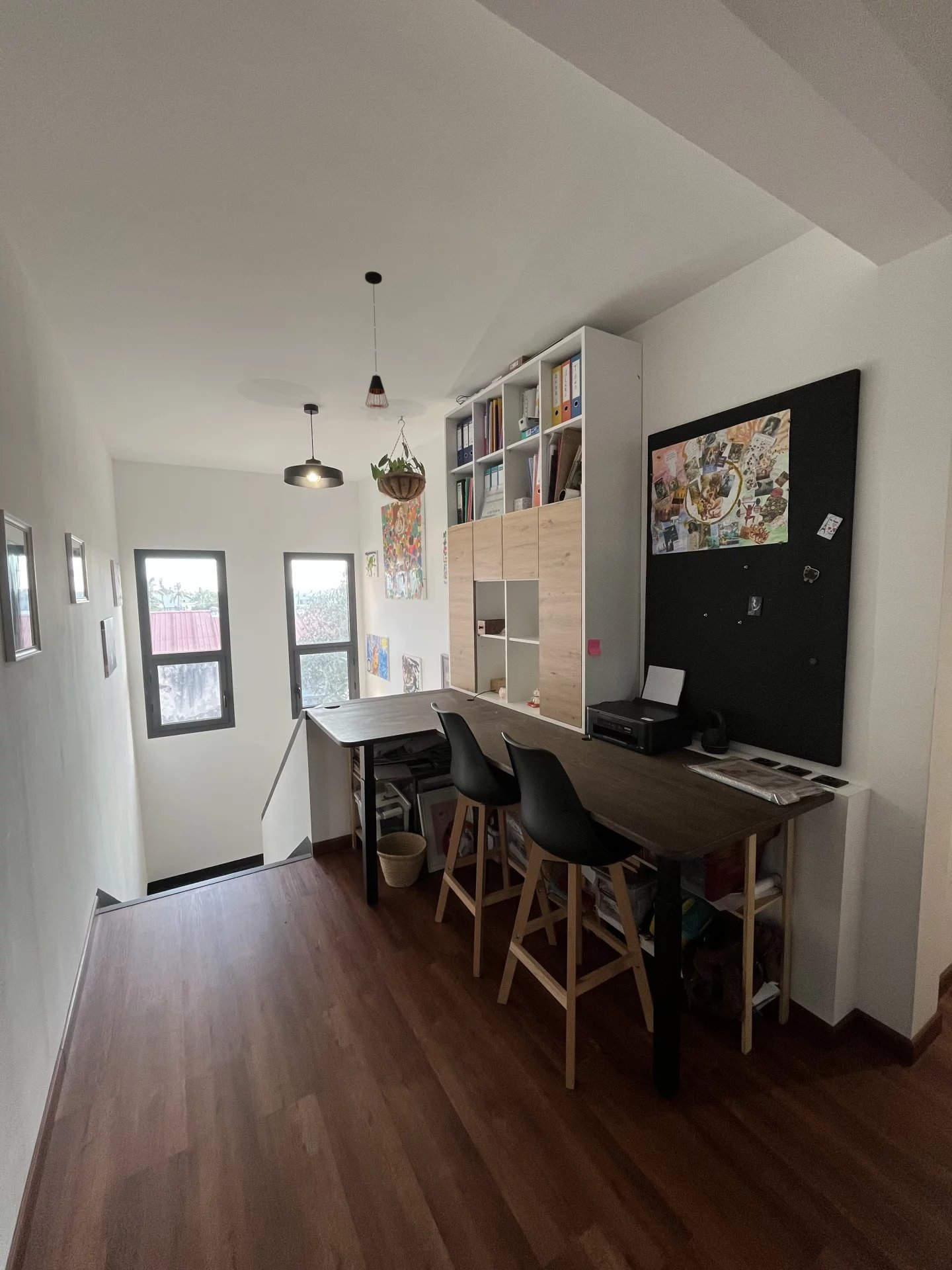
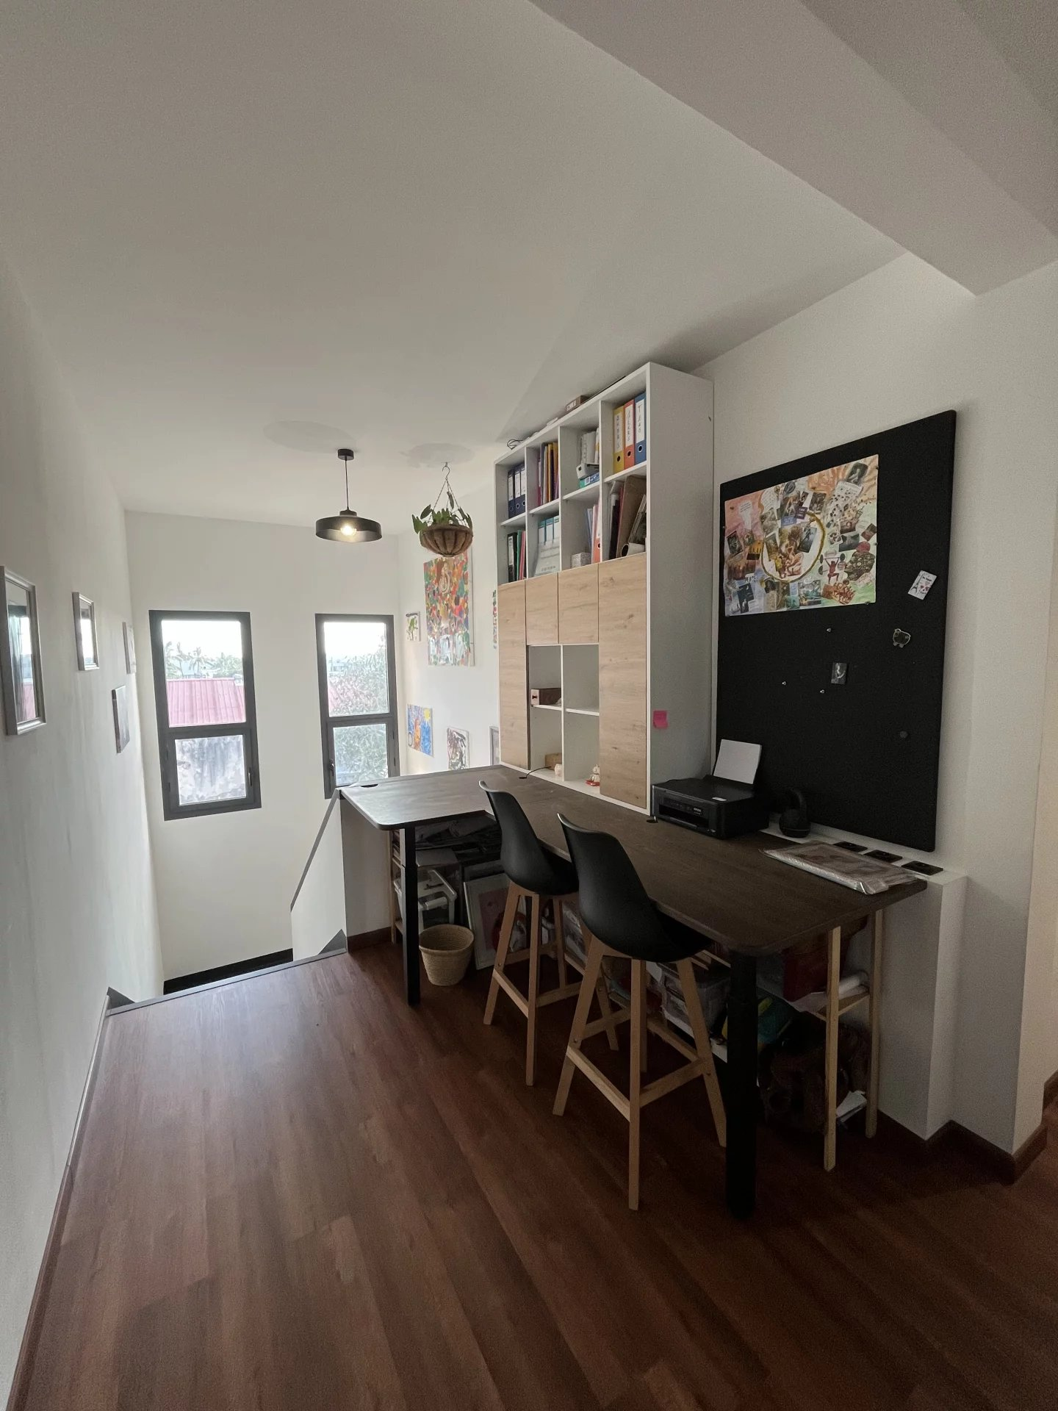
- pendant light (375, 342)
